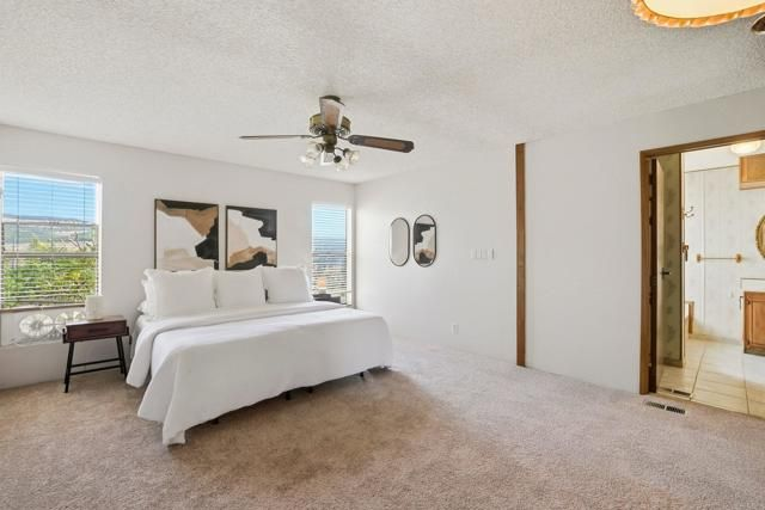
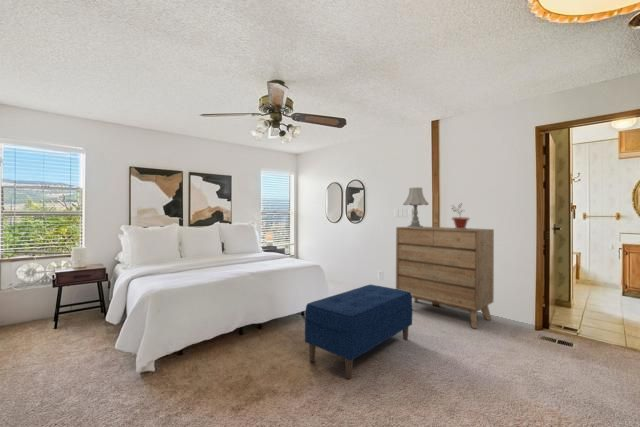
+ dresser (441, 270)
+ potted plant (460, 215)
+ bench (362, 323)
+ table lamp (415, 207)
